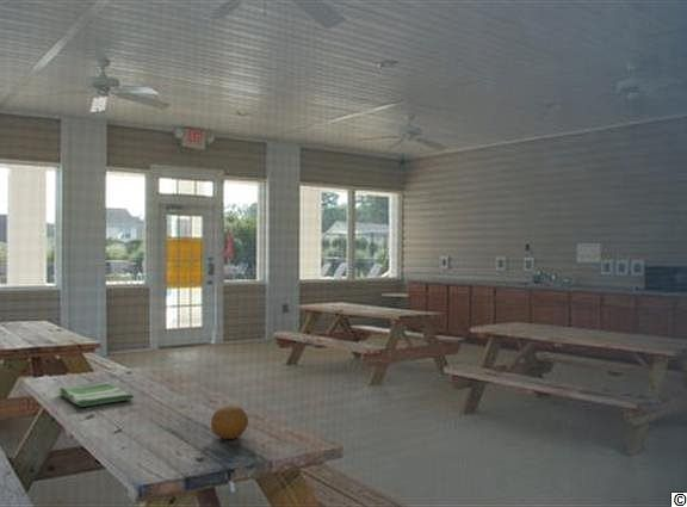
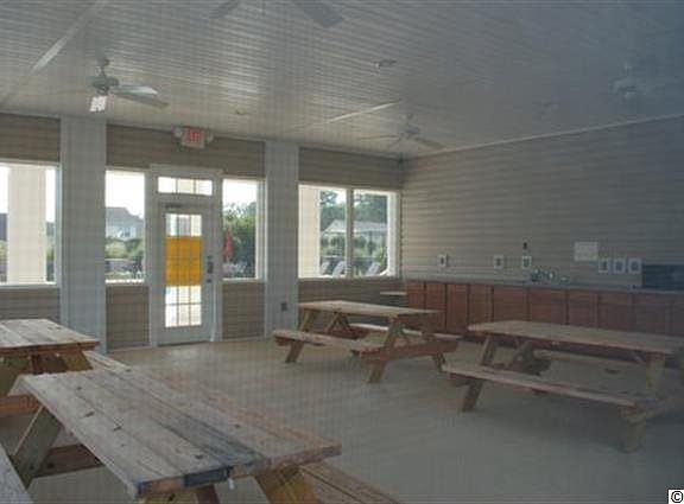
- fruit (229, 421)
- dish towel (94, 392)
